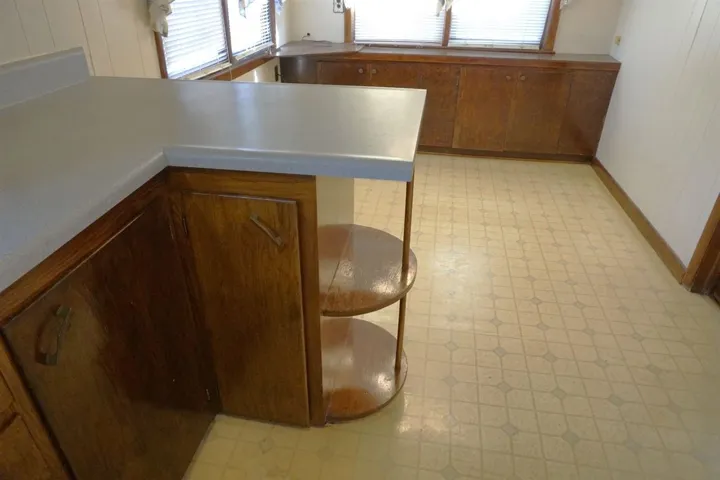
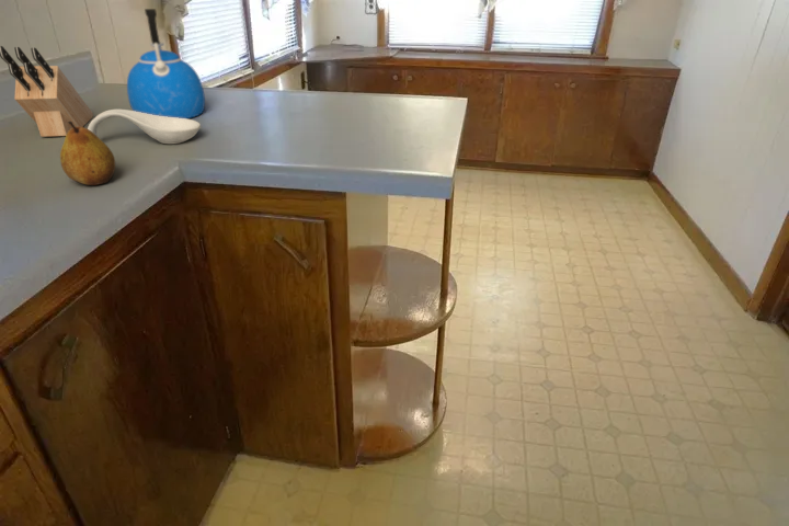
+ fruit (84, 150)
+ knife block (48, 87)
+ spoon rest (144, 125)
+ kettle (160, 61)
